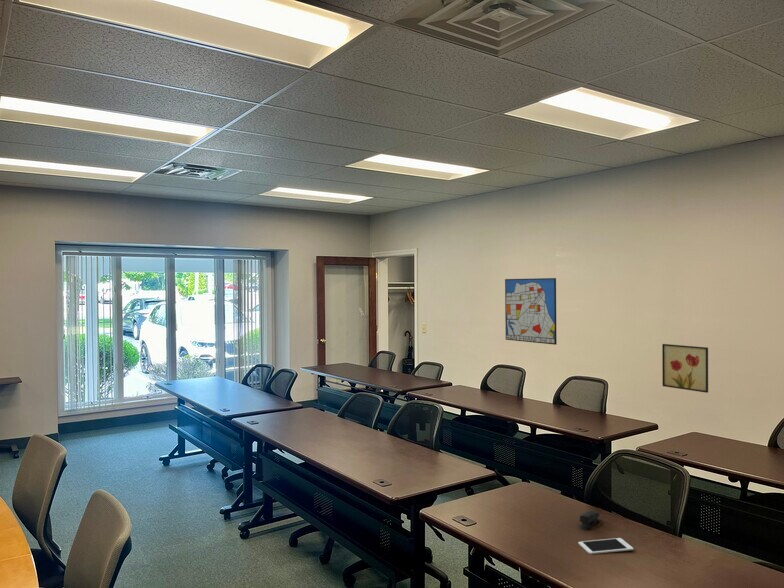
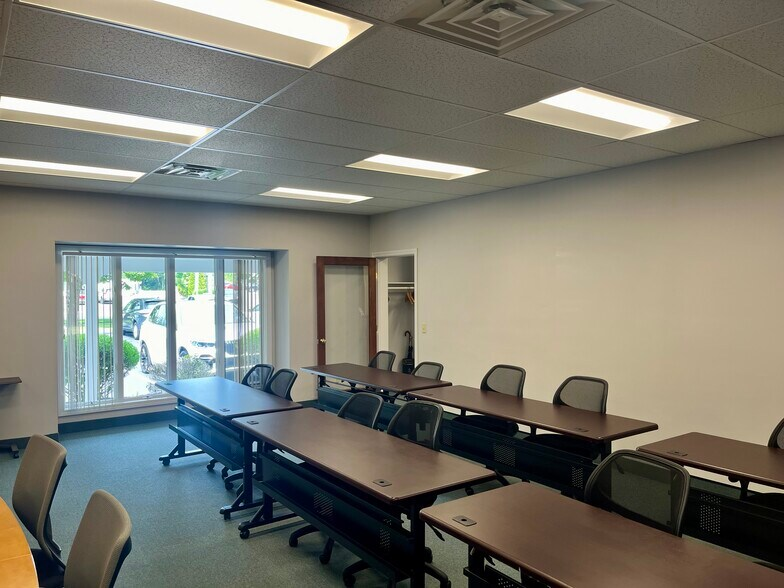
- wall art (529, 310)
- stapler (589, 517)
- wall art (685, 367)
- cell phone (605, 545)
